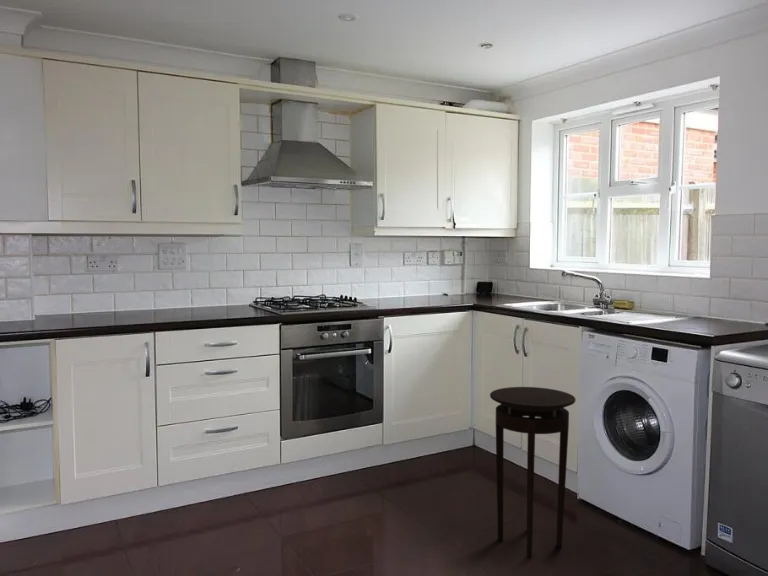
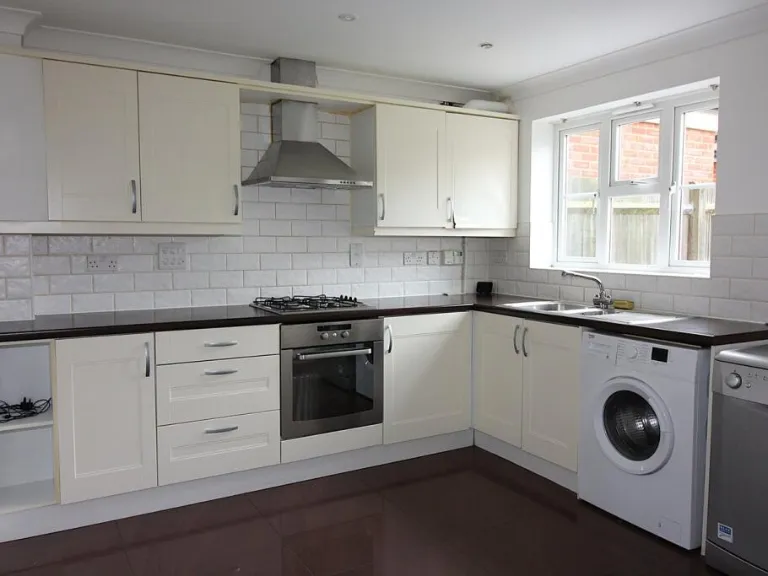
- stool (530, 469)
